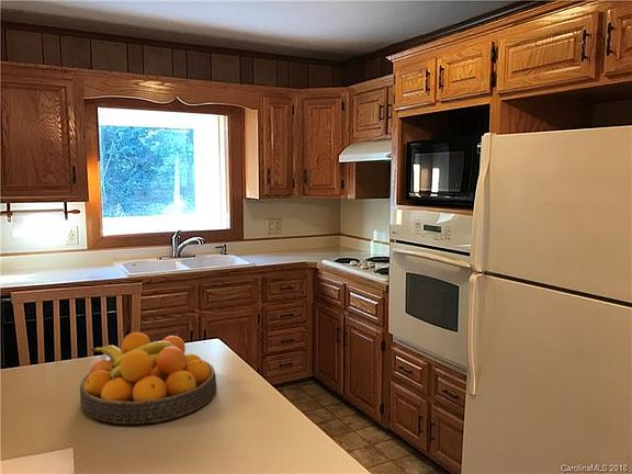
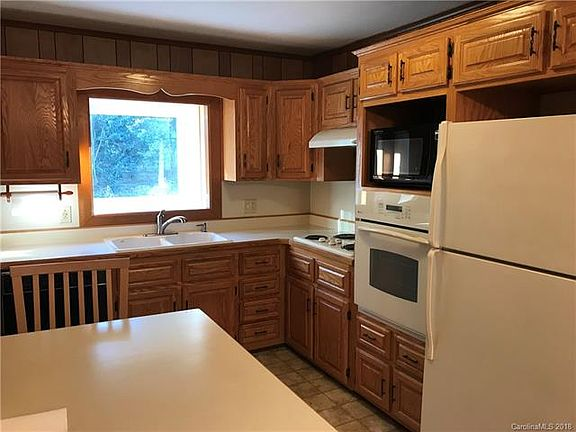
- fruit bowl (149, 368)
